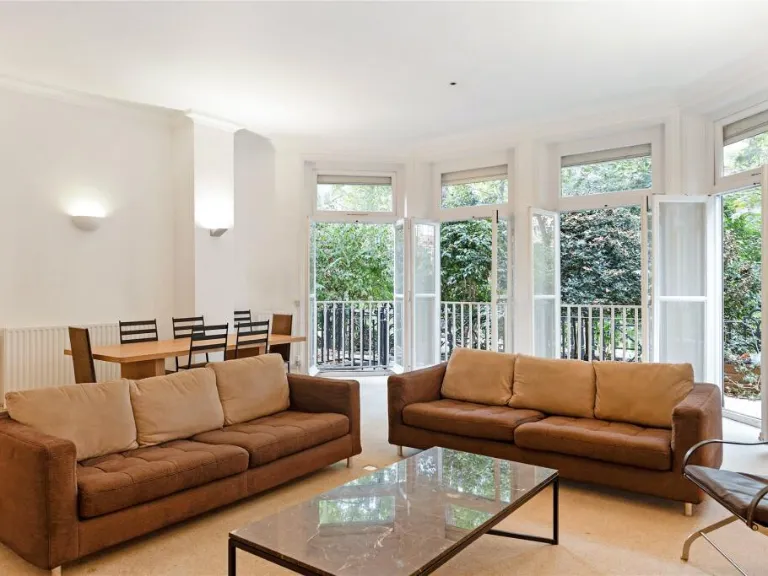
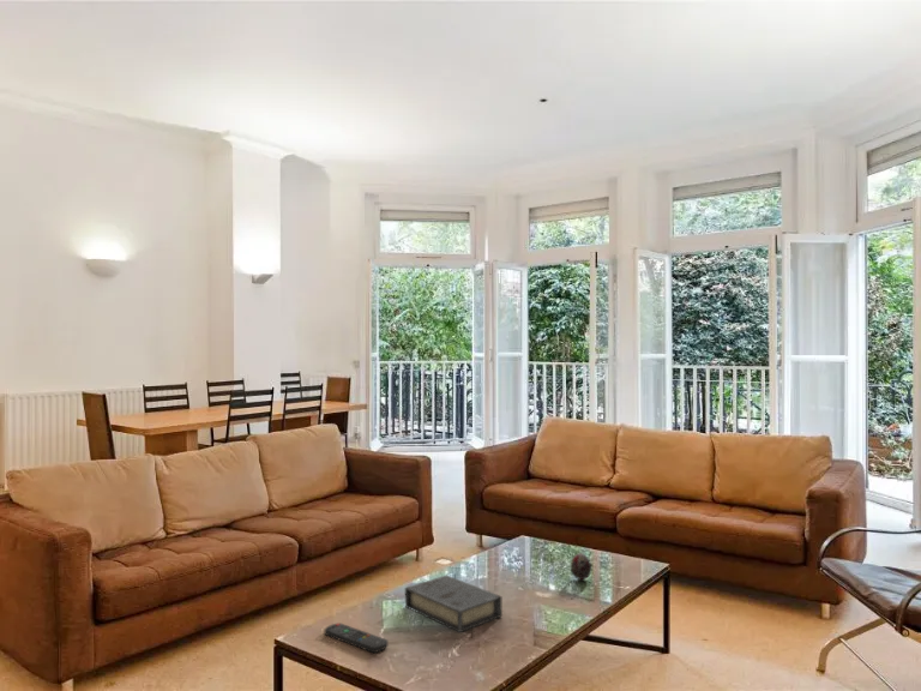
+ decorative egg (580, 566)
+ remote control (355, 636)
+ book (452, 601)
